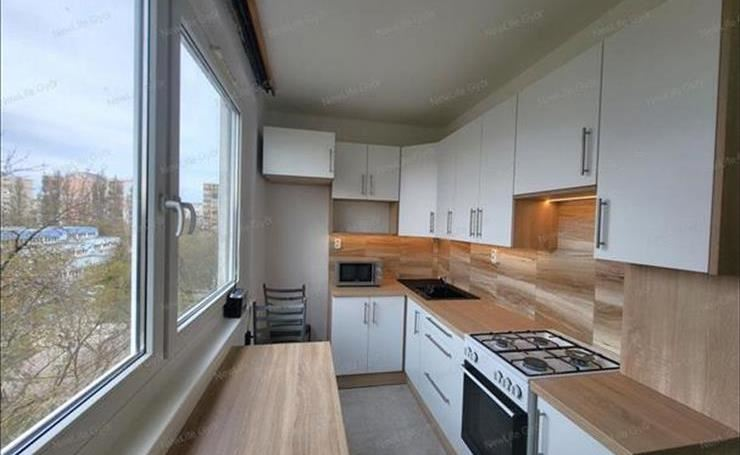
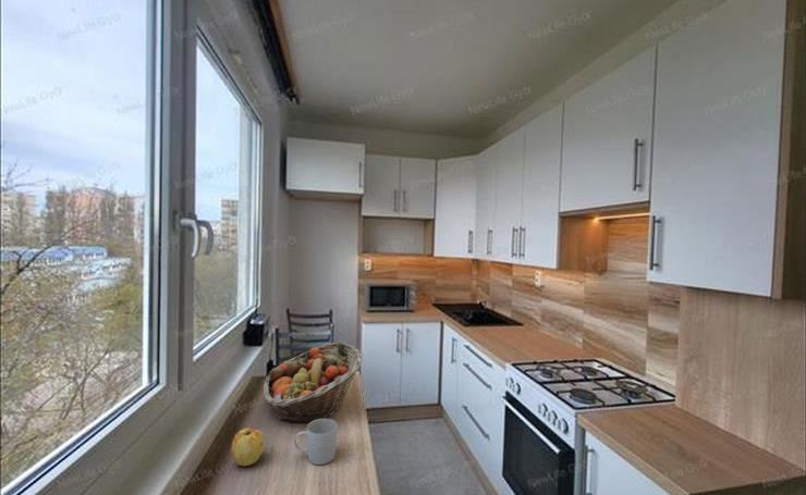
+ fruit basket (314, 378)
+ apple (247, 446)
+ mug (315, 442)
